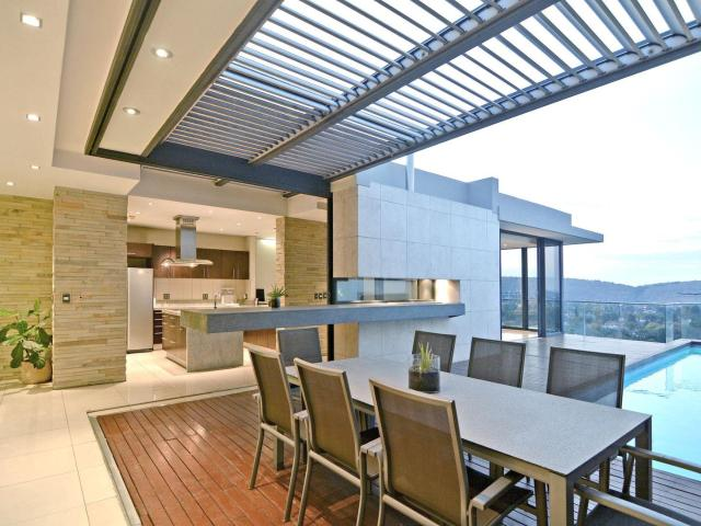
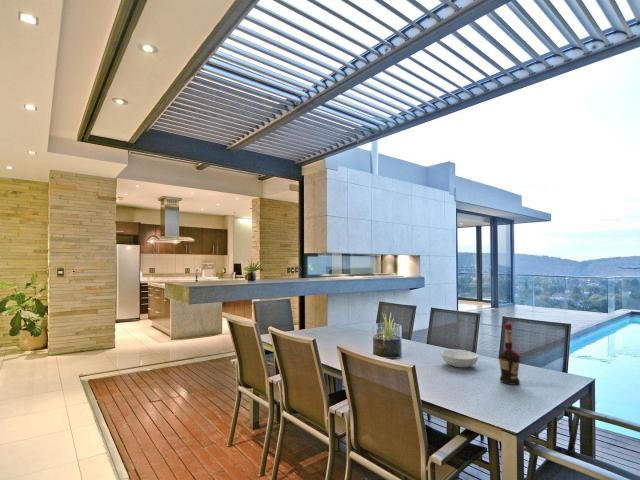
+ liquor (509, 352)
+ serving bowl (459, 359)
